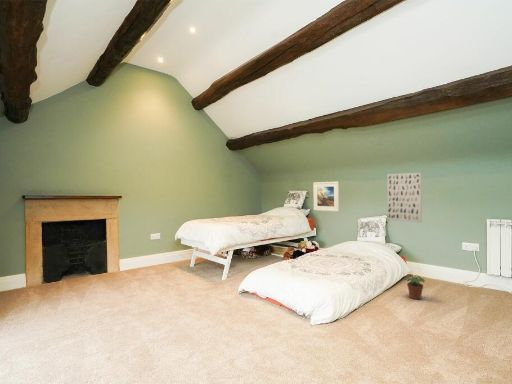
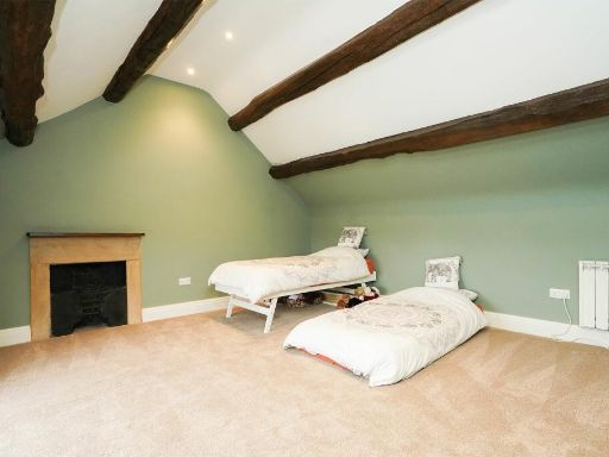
- potted plant (414, 286)
- wall art (403, 197)
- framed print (325, 196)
